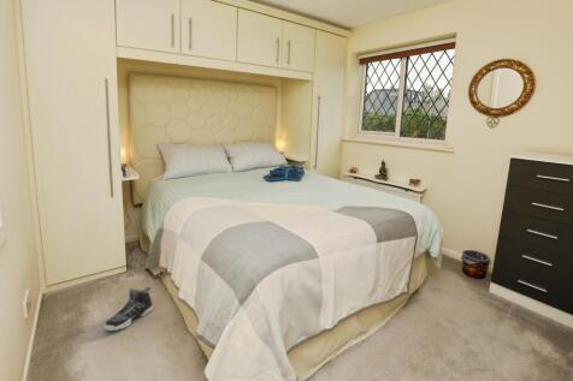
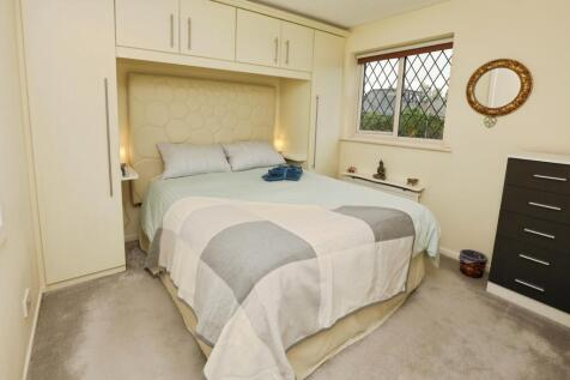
- sneaker (128, 305)
